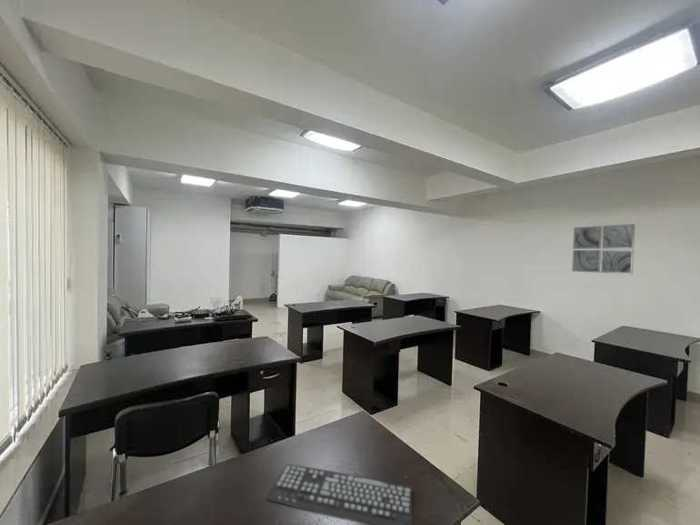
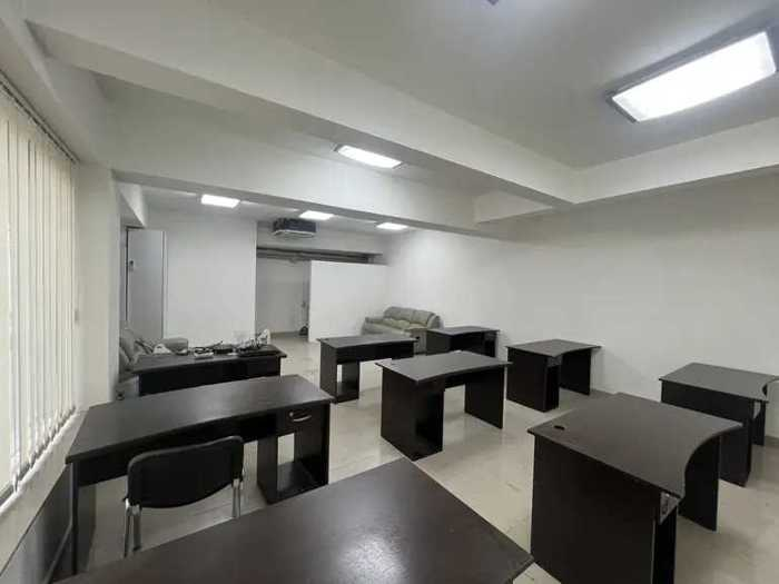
- wall art (600, 248)
- keyboard (341, 492)
